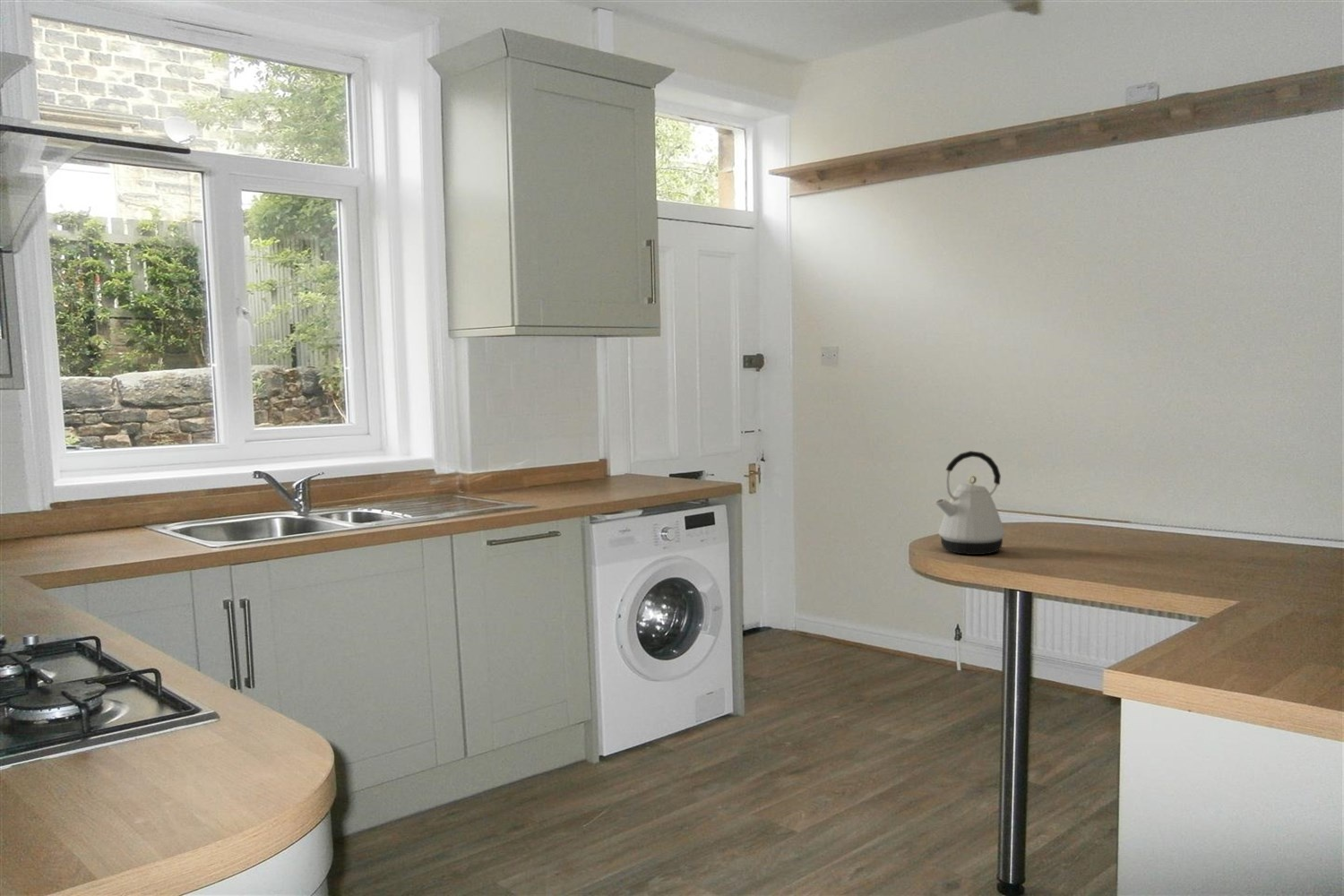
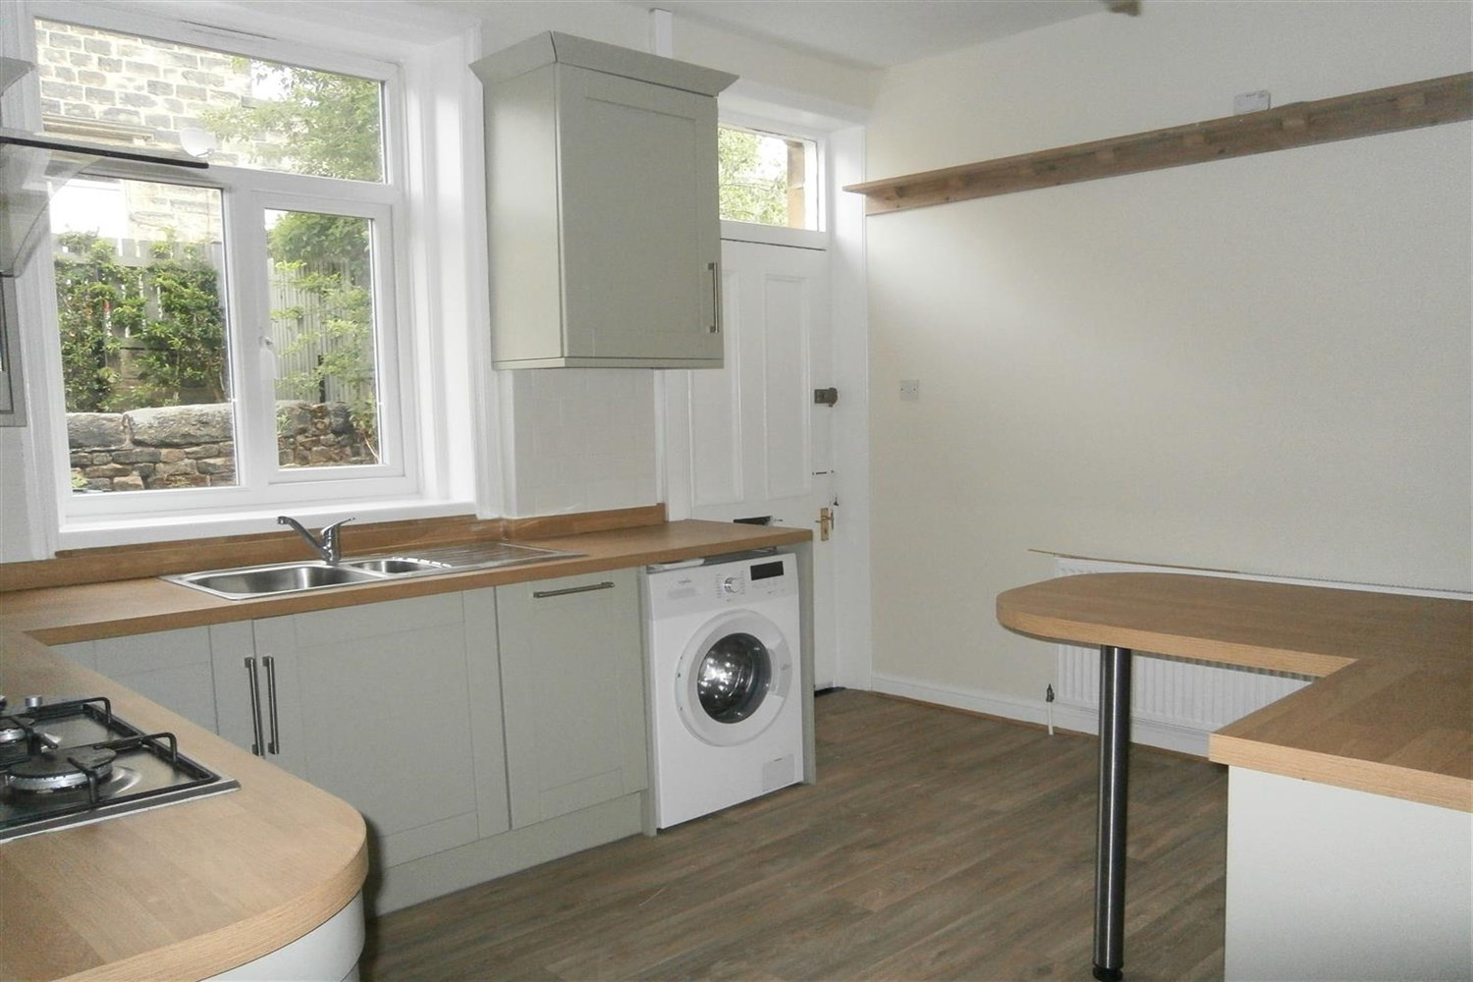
- kettle (969, 501)
